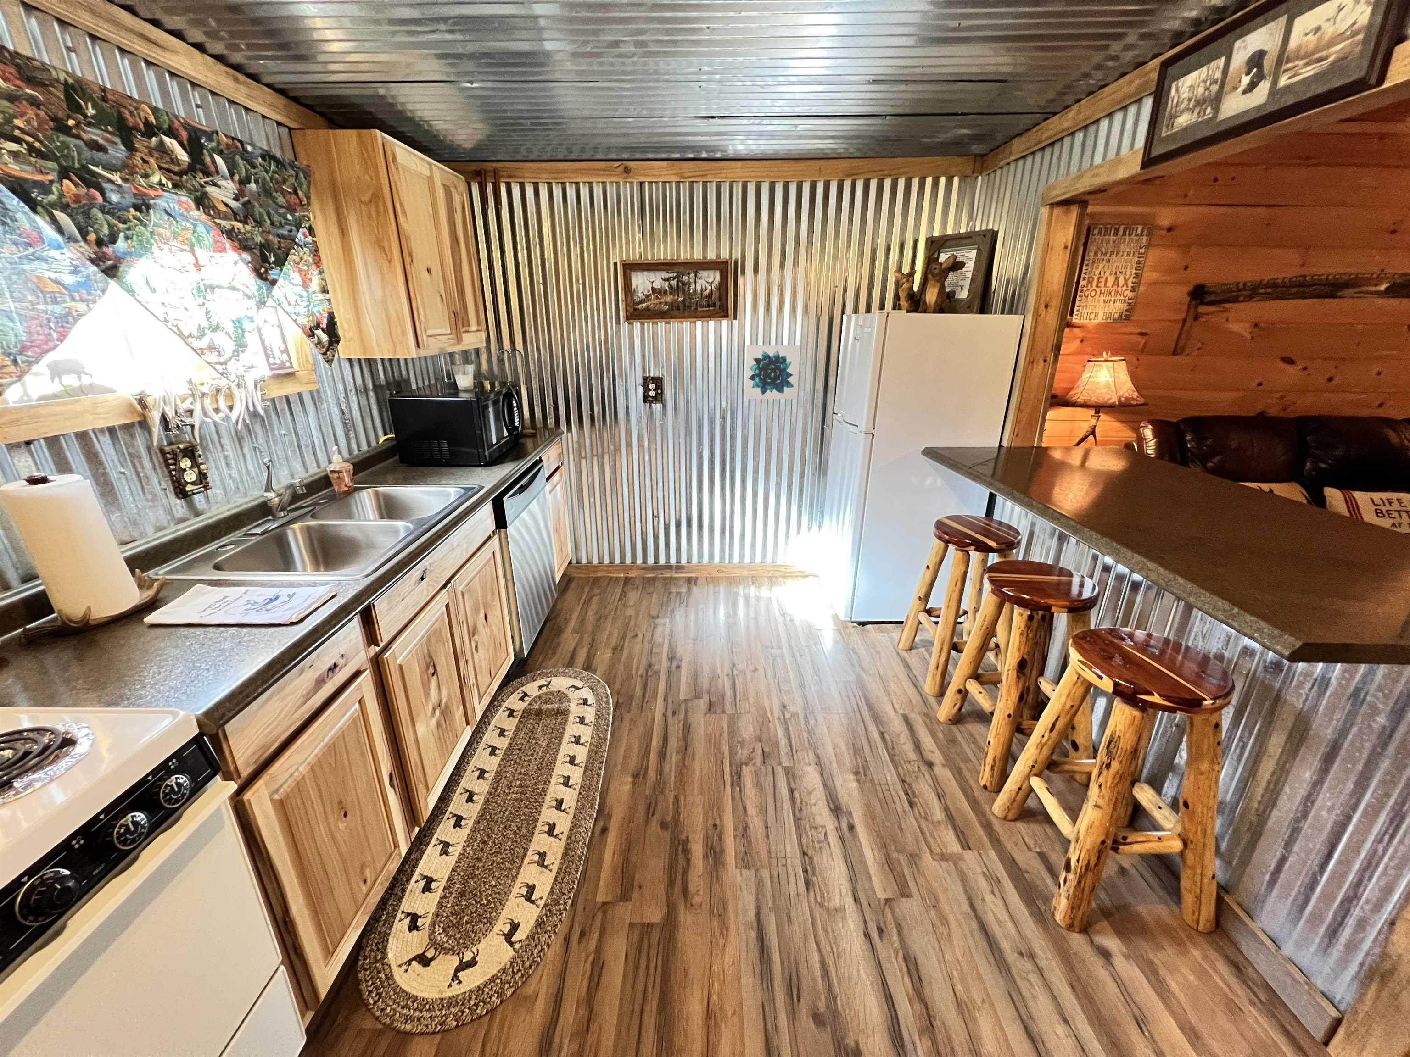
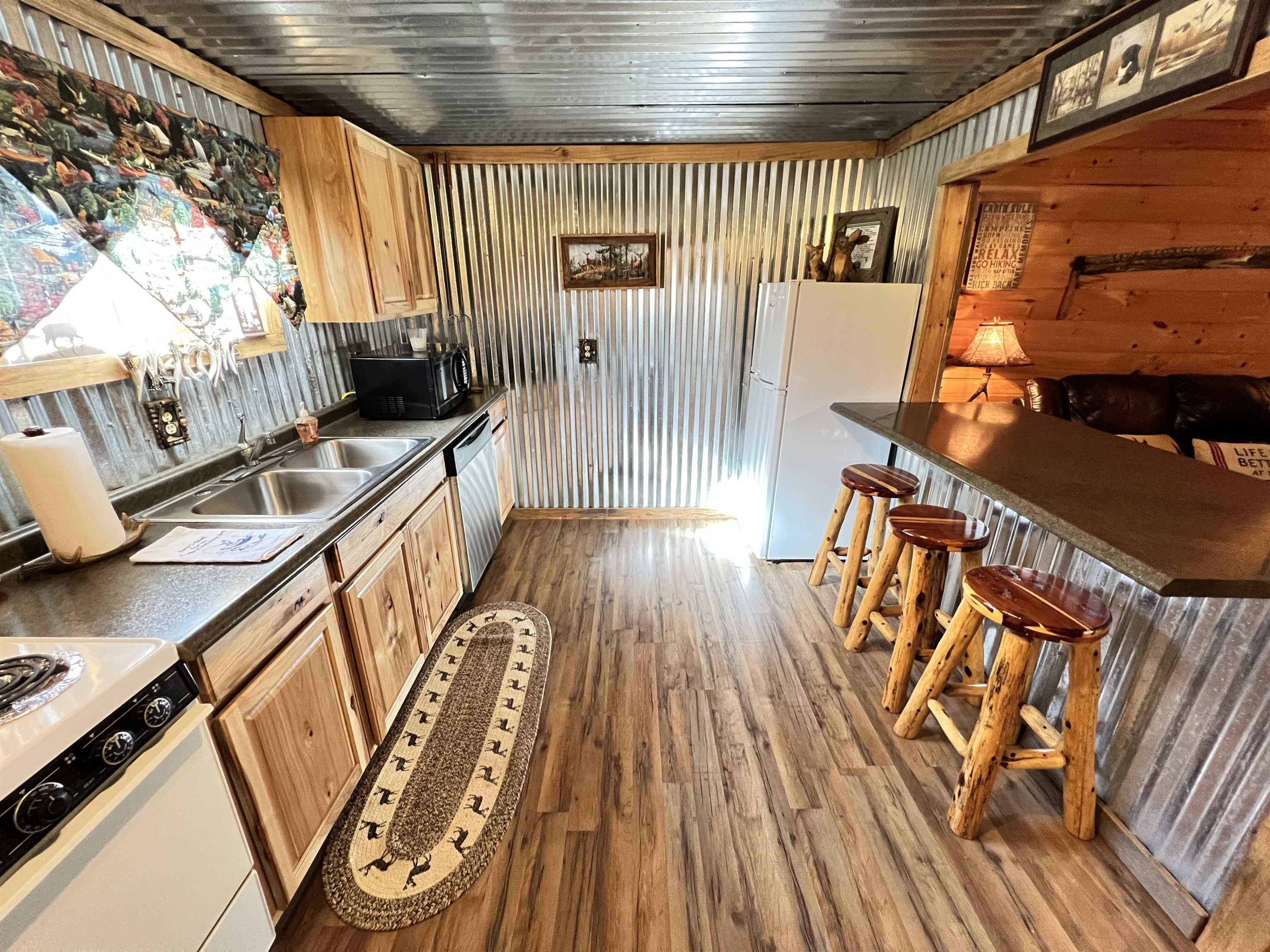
- wall art (772, 372)
